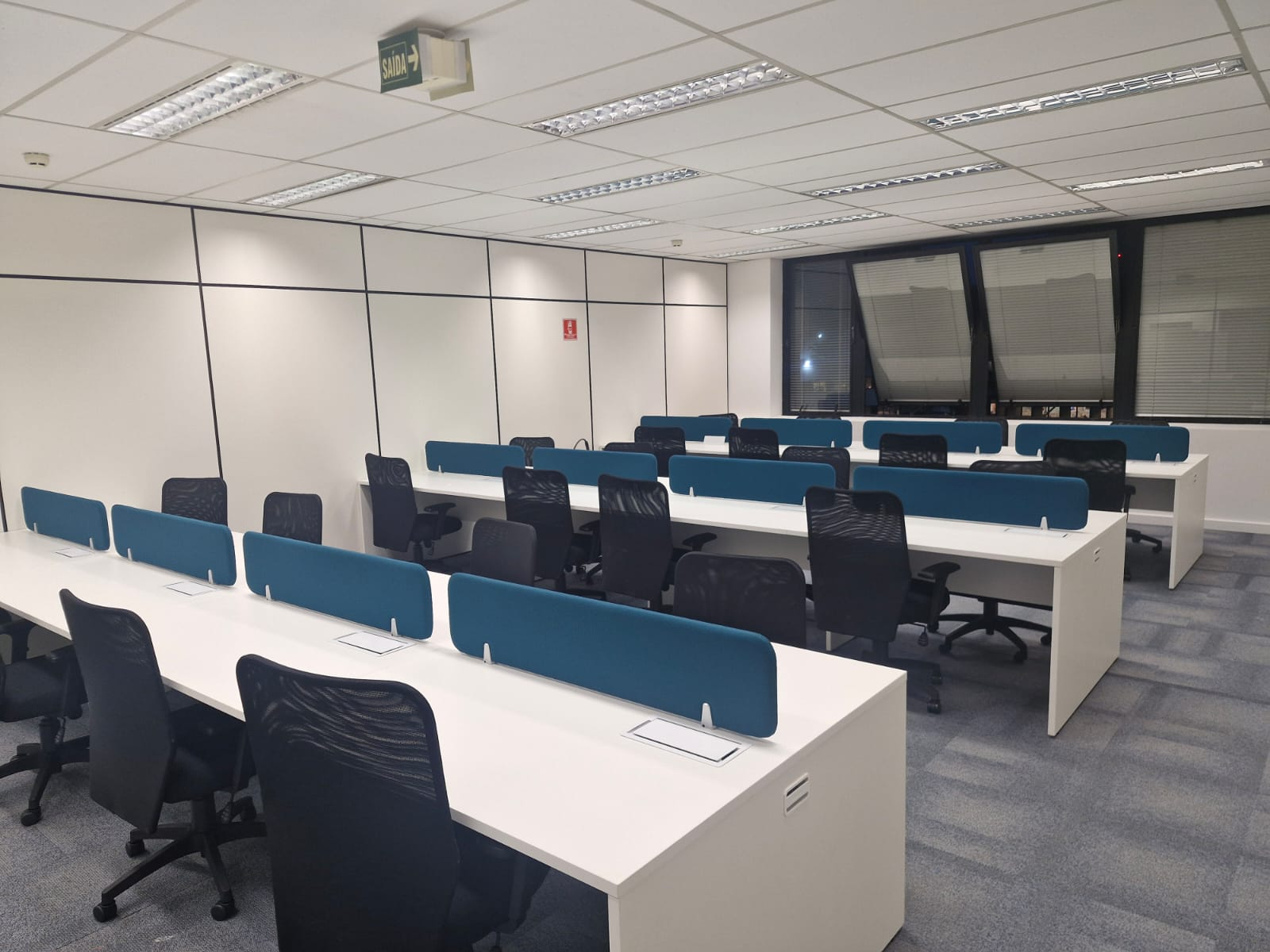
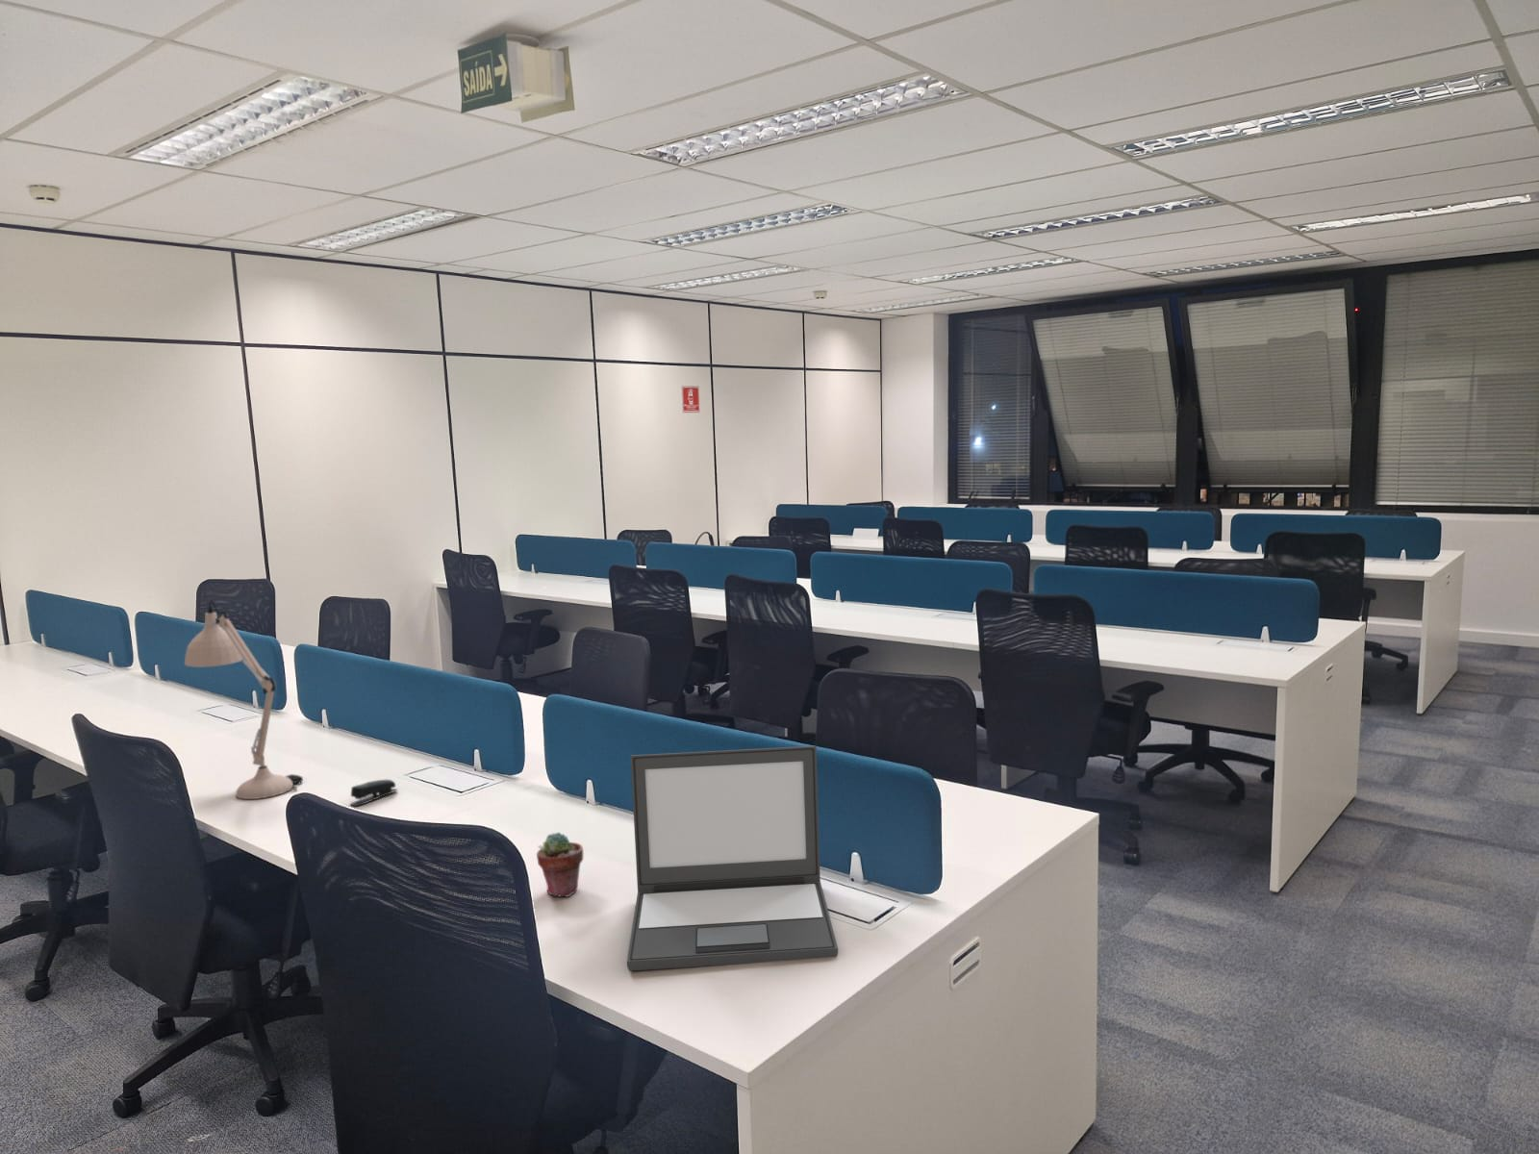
+ laptop (728, 850)
+ potted succulent (560, 862)
+ desk lamp (259, 681)
+ stapler (373, 789)
